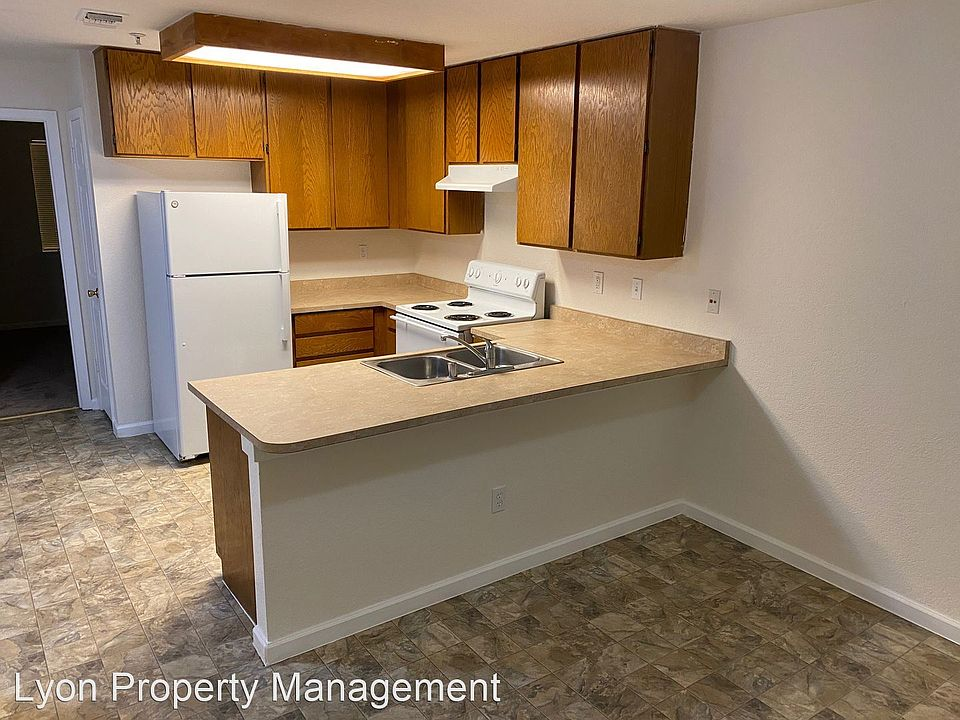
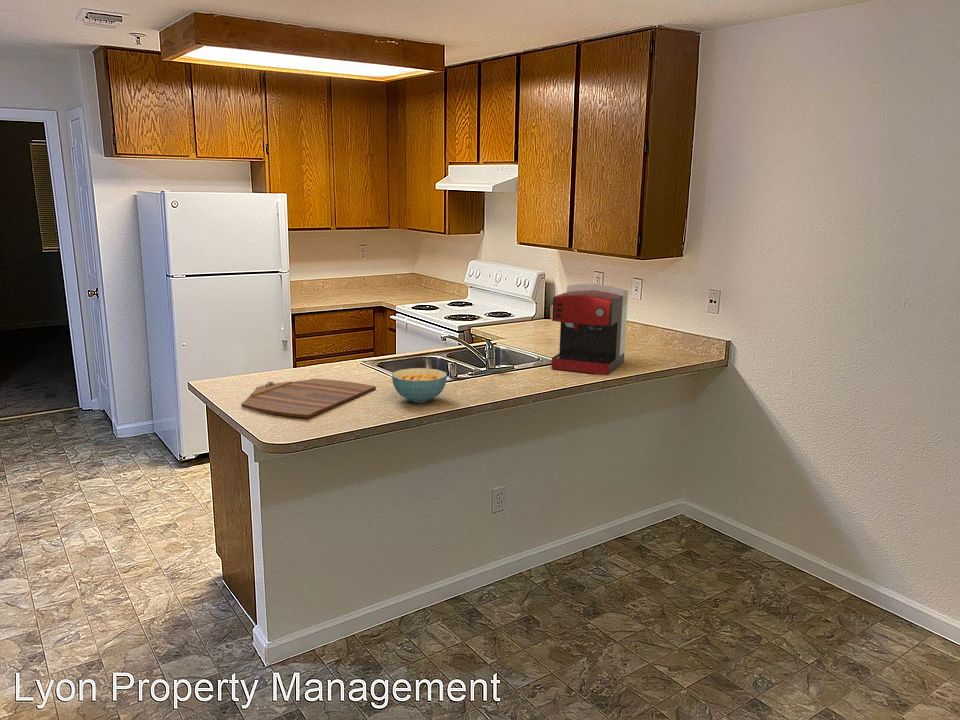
+ cutting board (299, 392)
+ coffee maker (587, 327)
+ cereal bowl (419, 387)
